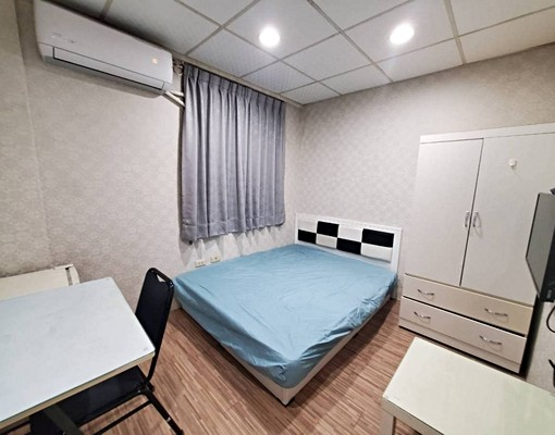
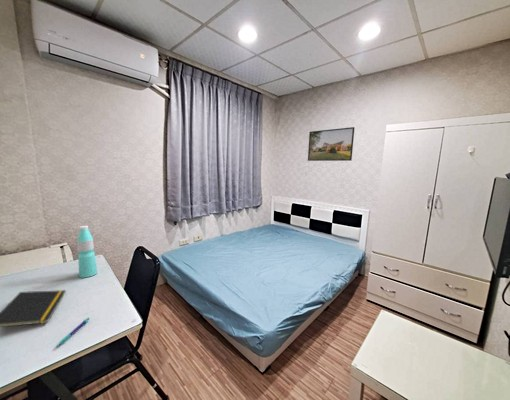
+ pen (73, 331)
+ notepad (32, 306)
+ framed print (329, 145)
+ water bottle (86, 250)
